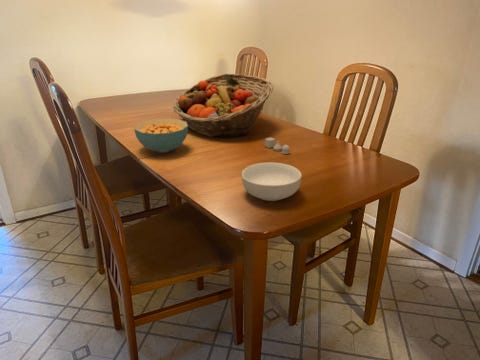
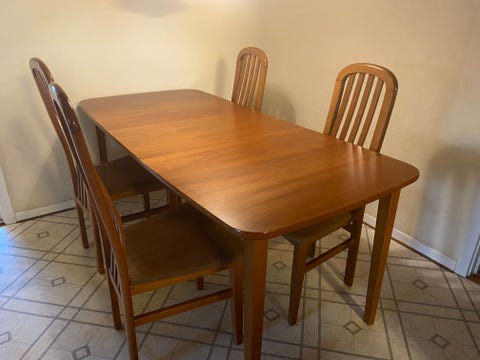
- cereal bowl (162, 138)
- cereal bowl (271, 183)
- fruit basket (222, 103)
- salt and pepper shaker set (277, 145)
